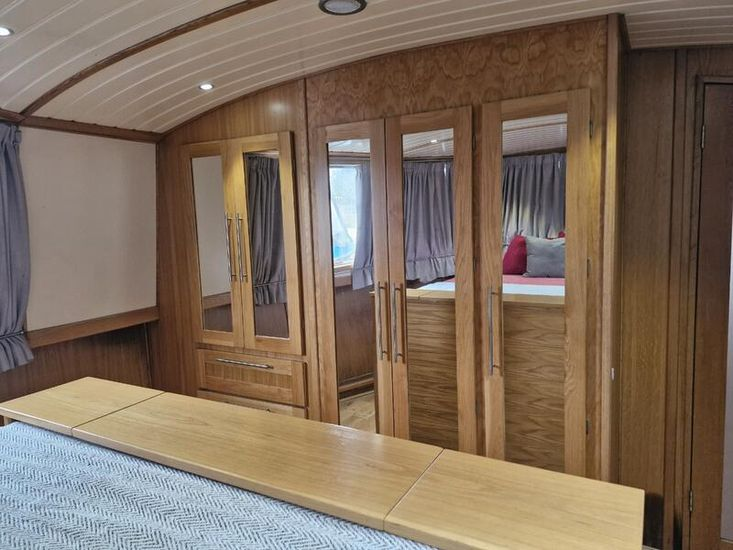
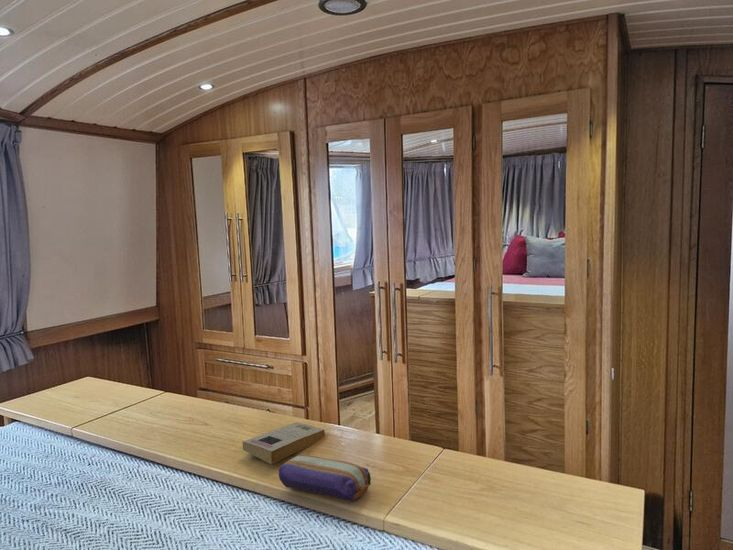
+ pencil case (324, 477)
+ book (284, 439)
